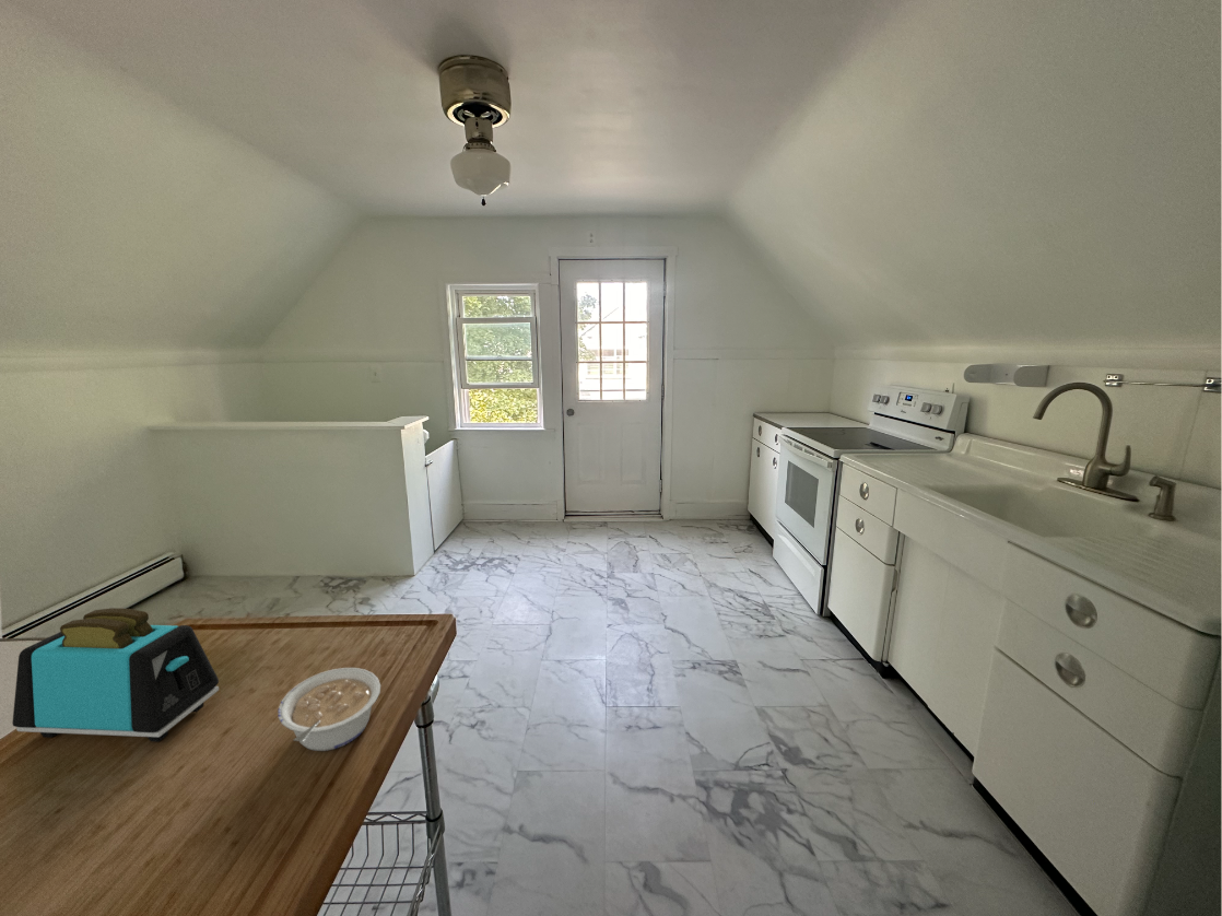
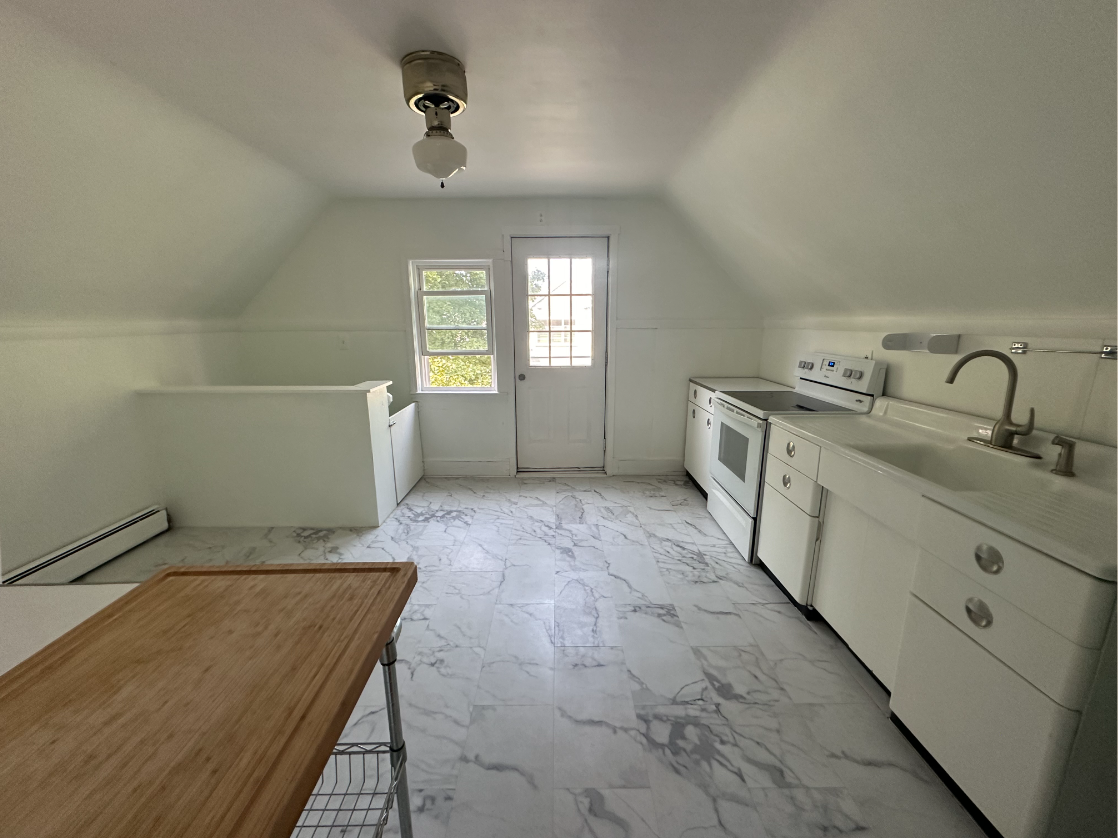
- legume (333, 711)
- toaster (115, 669)
